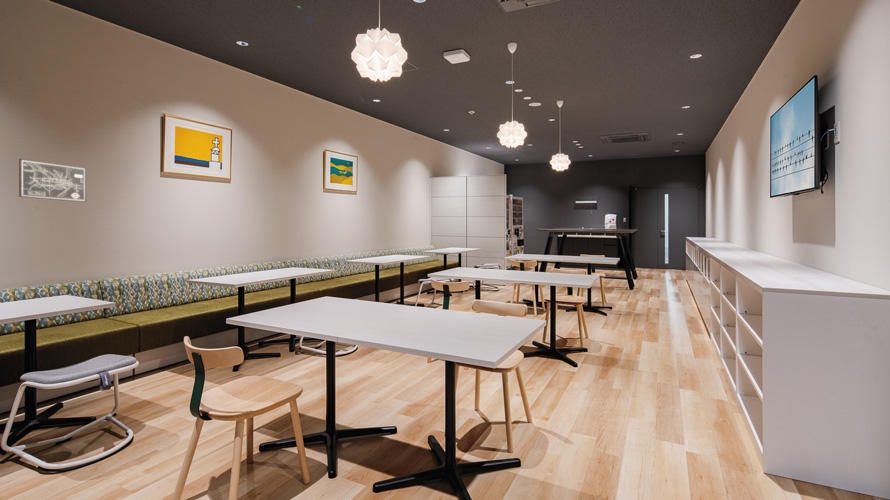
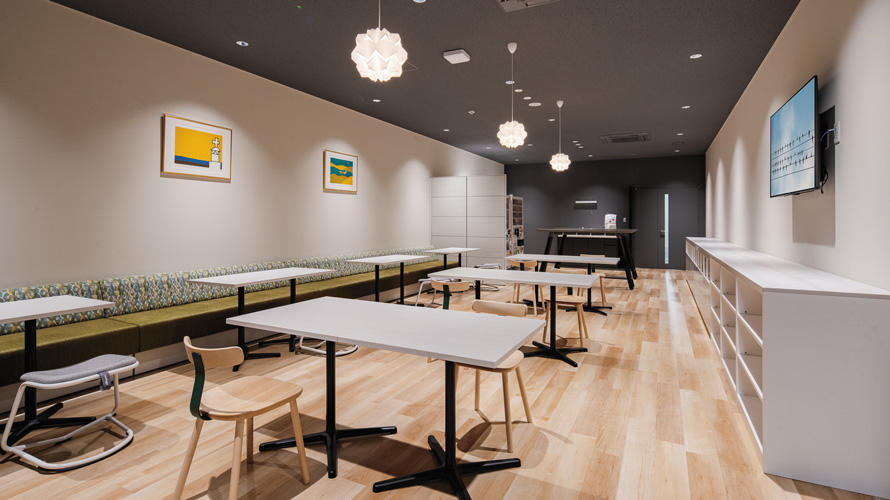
- wall art (54, 181)
